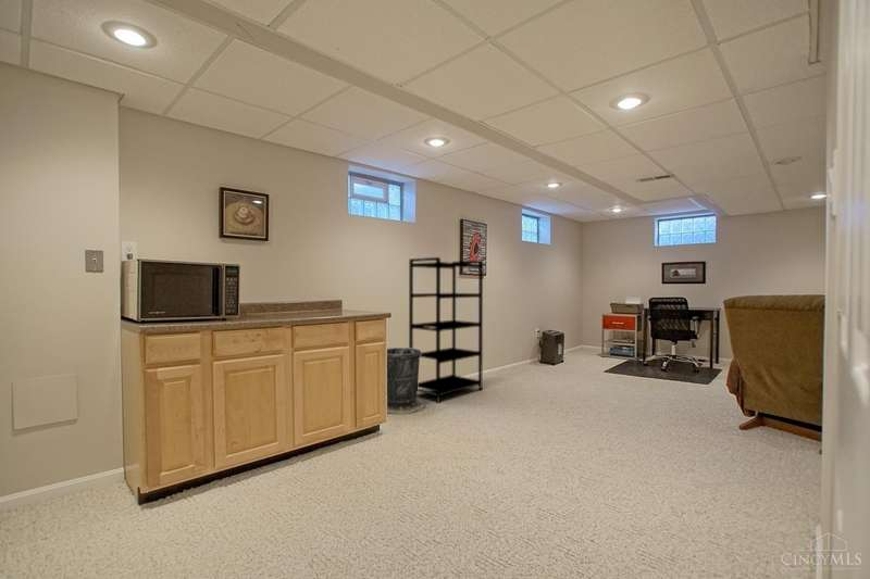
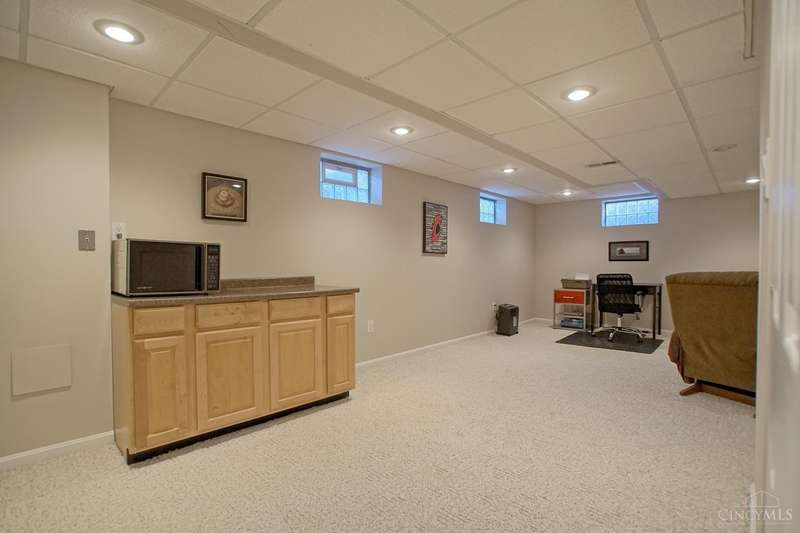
- shelving unit (446, 326)
- trash can (400, 378)
